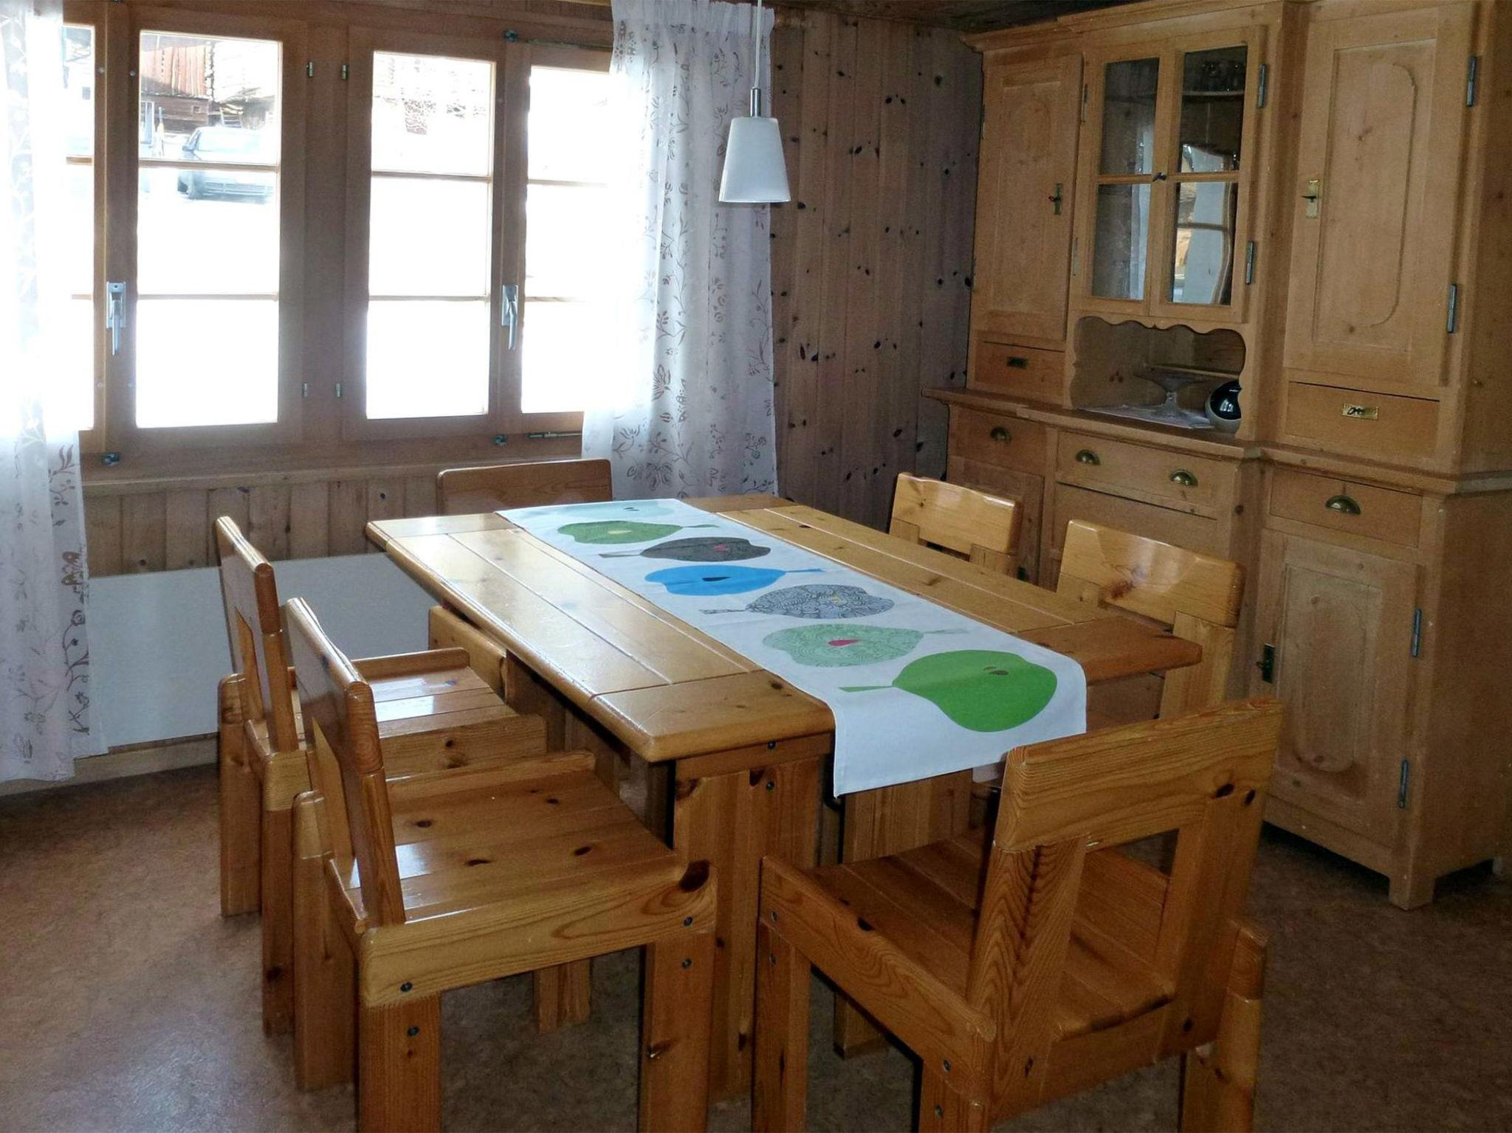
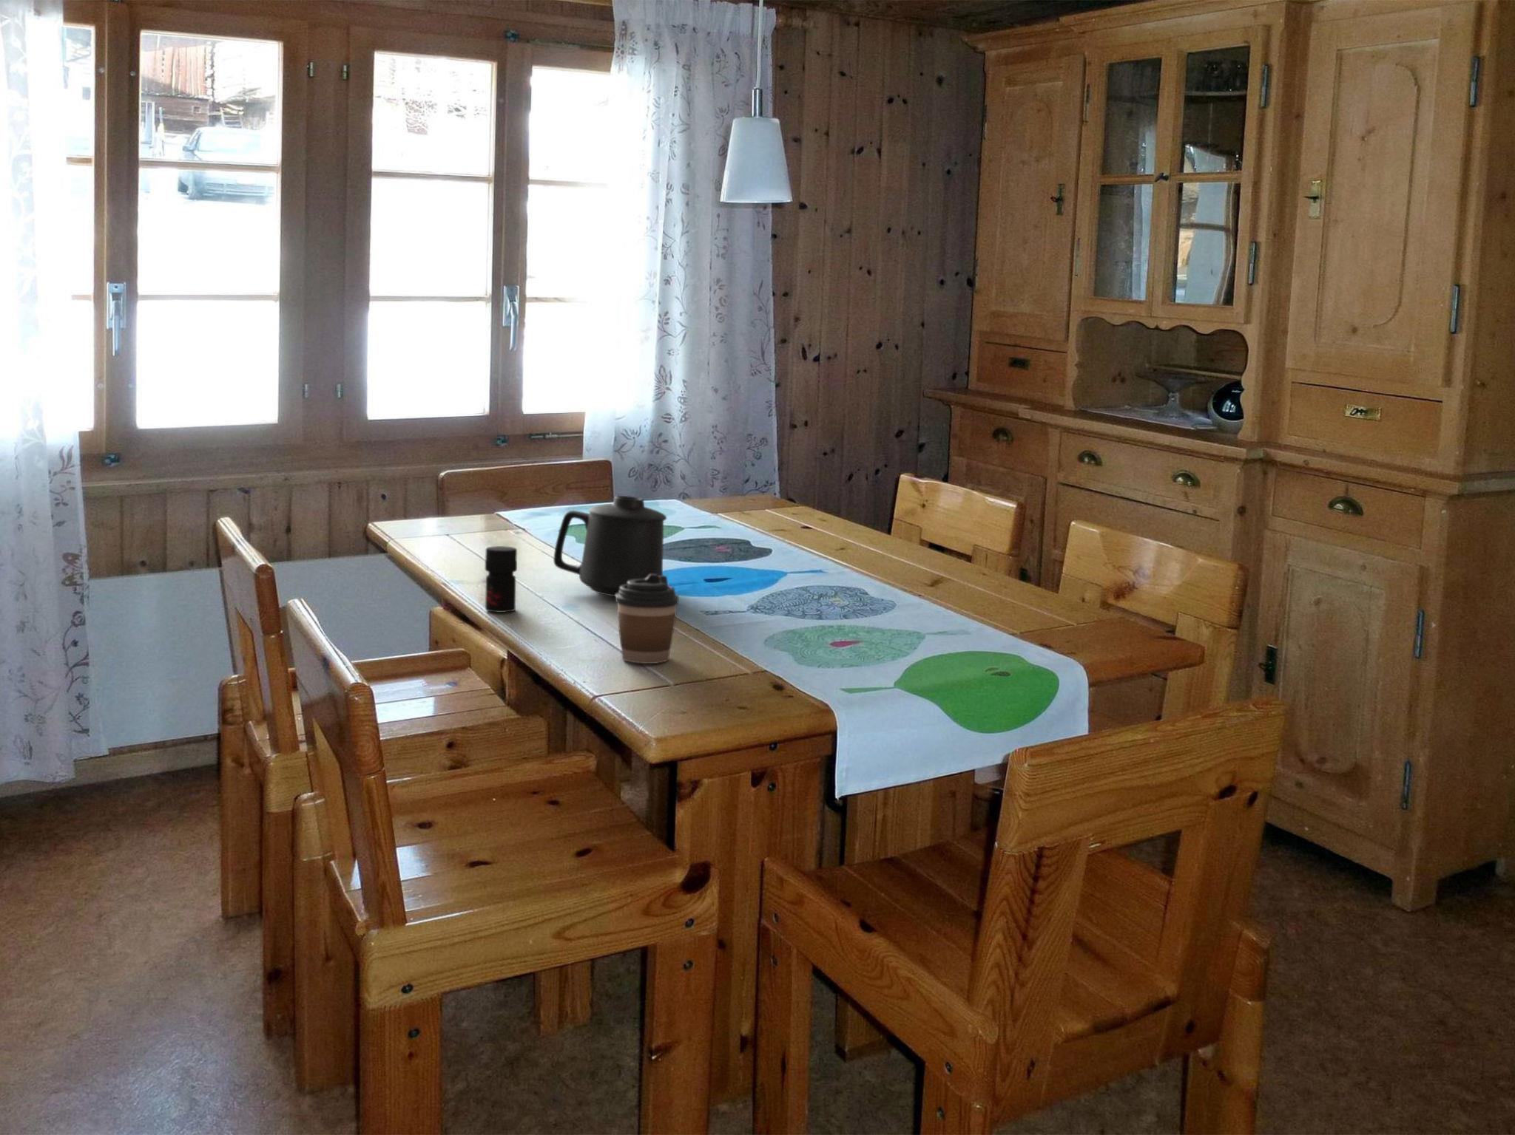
+ jar (501, 578)
+ coffee cup (647, 618)
+ mug (612, 545)
